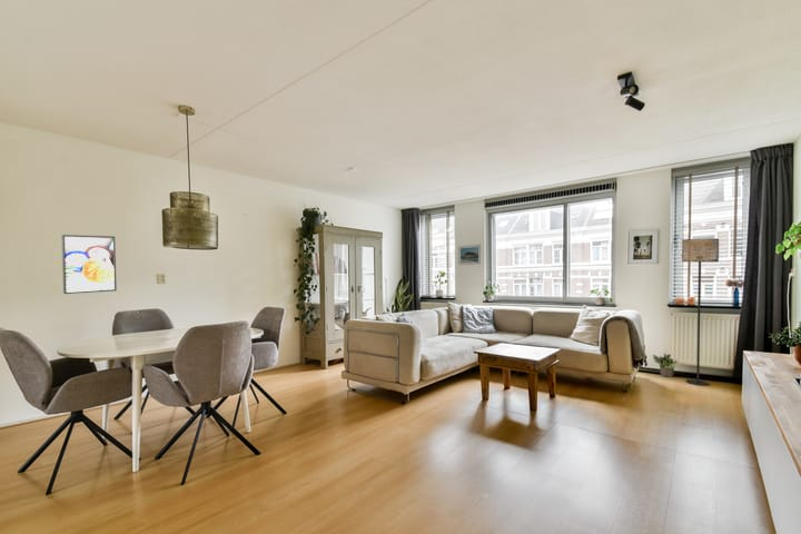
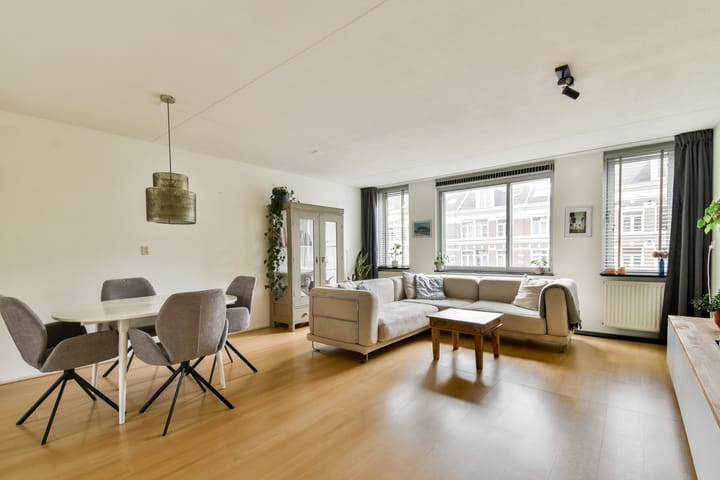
- potted plant (664, 363)
- floor lamp (699, 312)
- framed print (90, 264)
